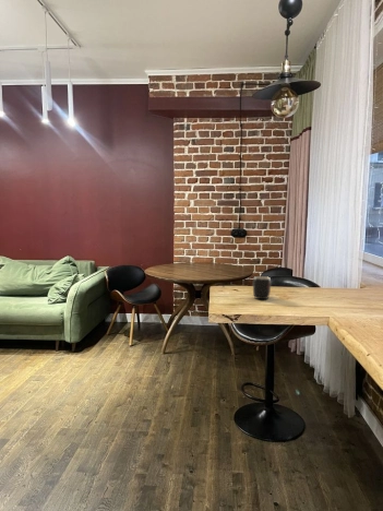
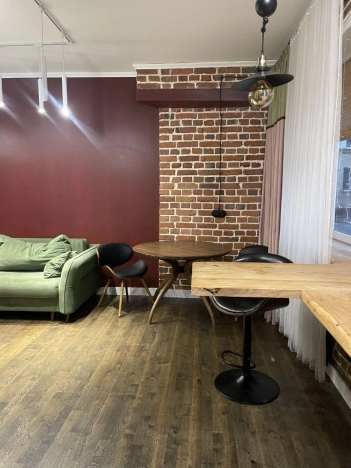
- mug (261, 287)
